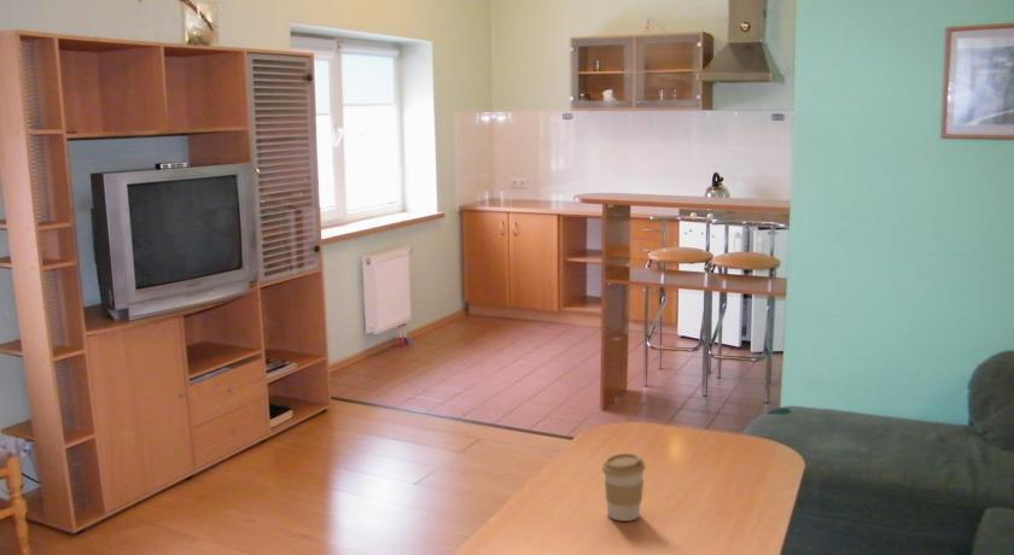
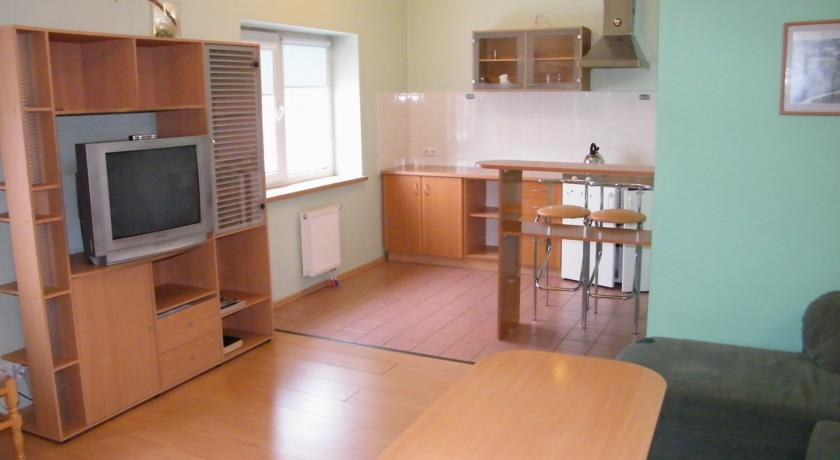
- coffee cup (623, 485)
